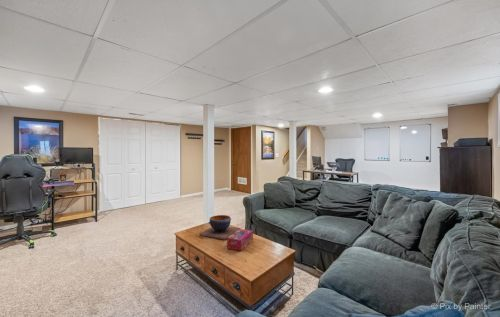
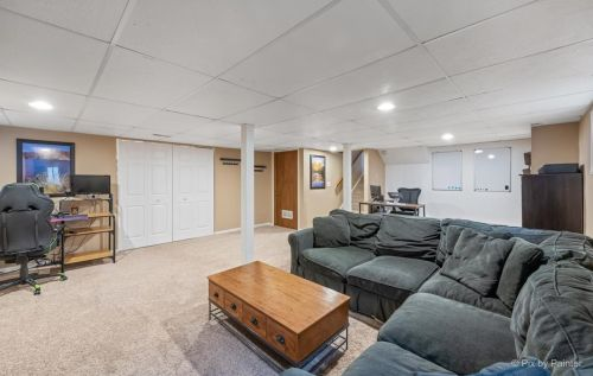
- decorative bowl (220, 224)
- tissue box (240, 239)
